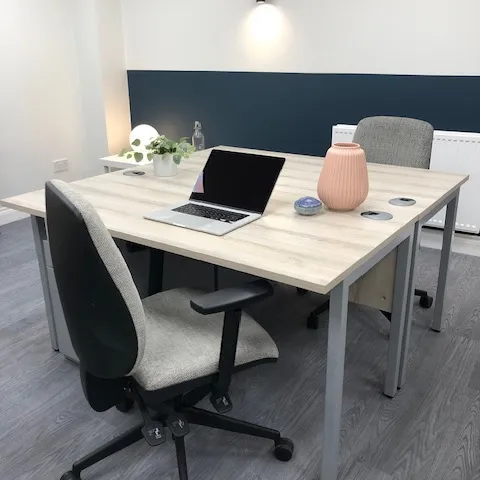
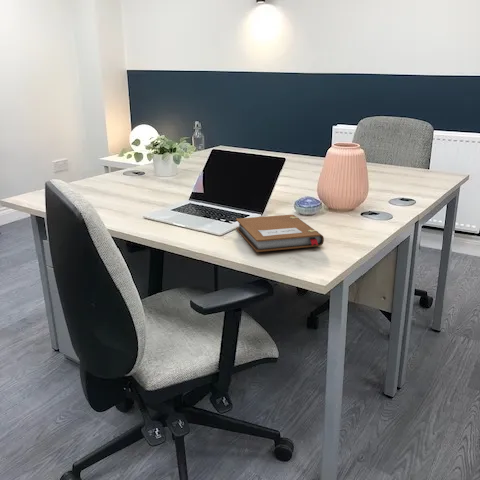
+ notebook (278, 232)
